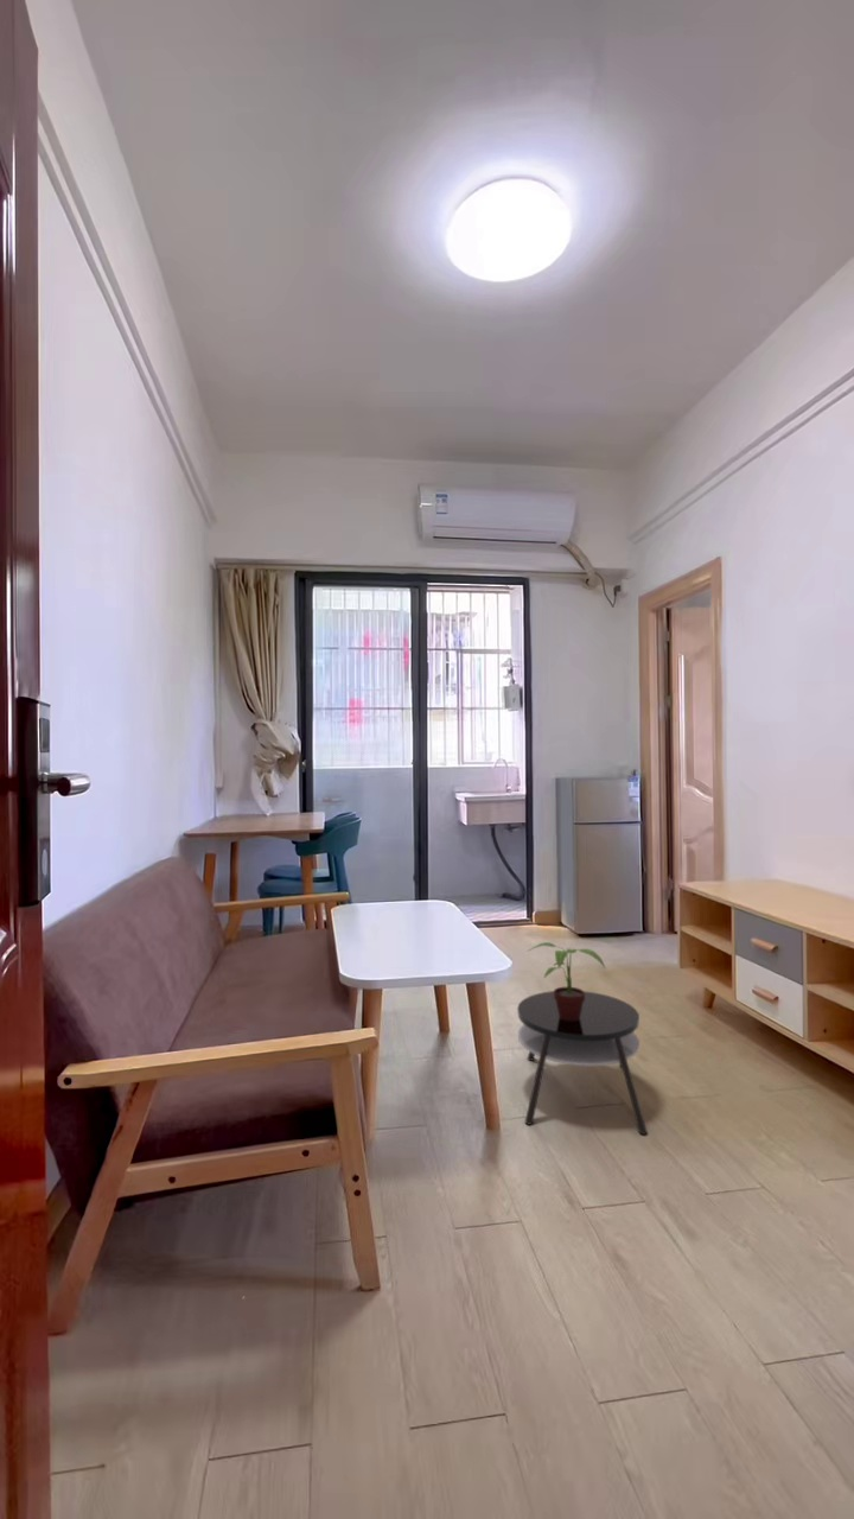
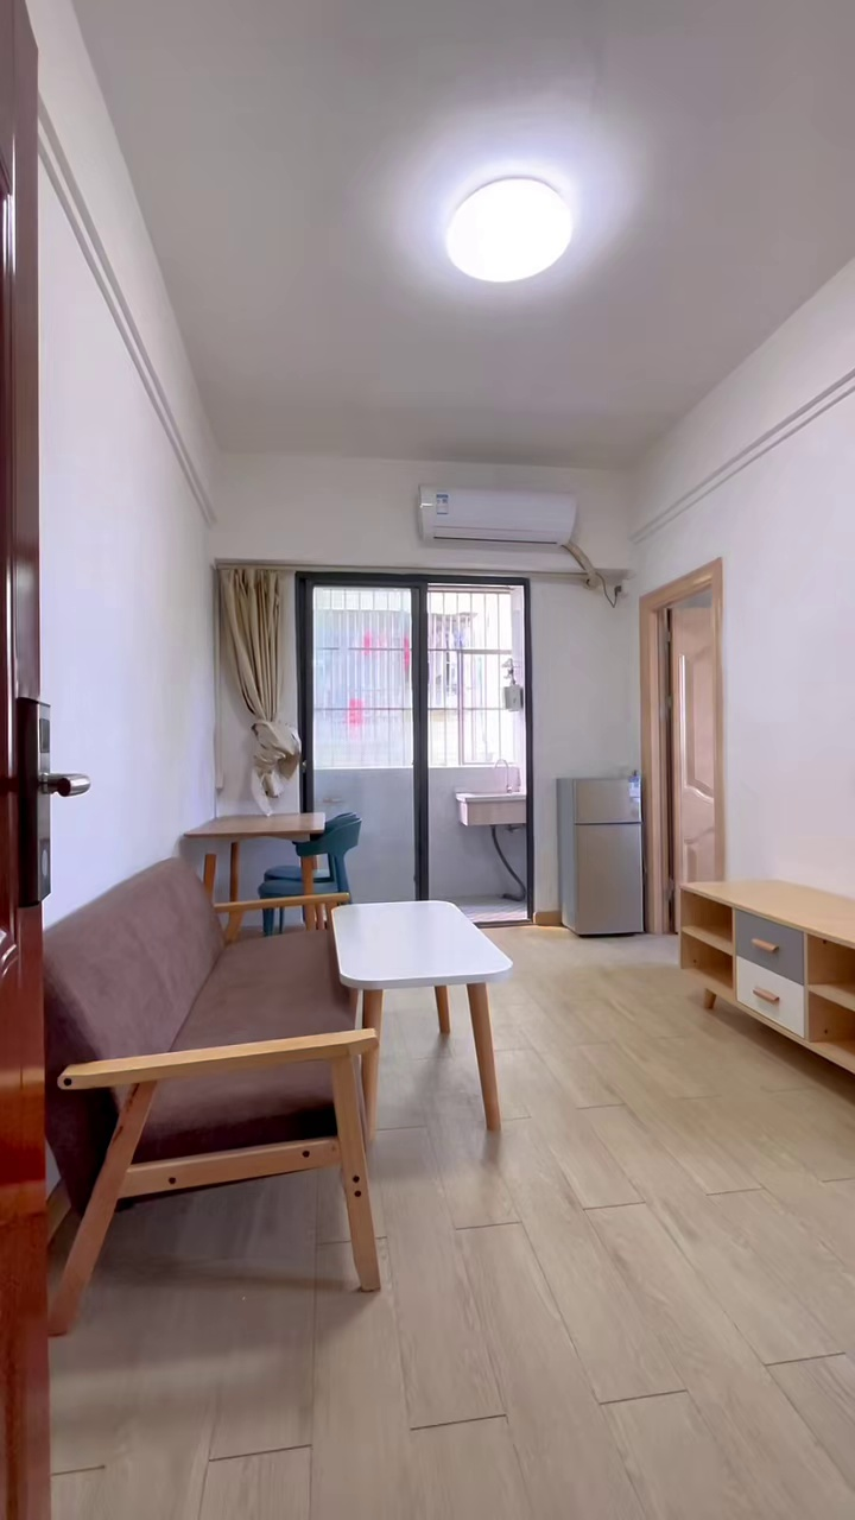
- potted plant (566, 979)
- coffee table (578, 1050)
